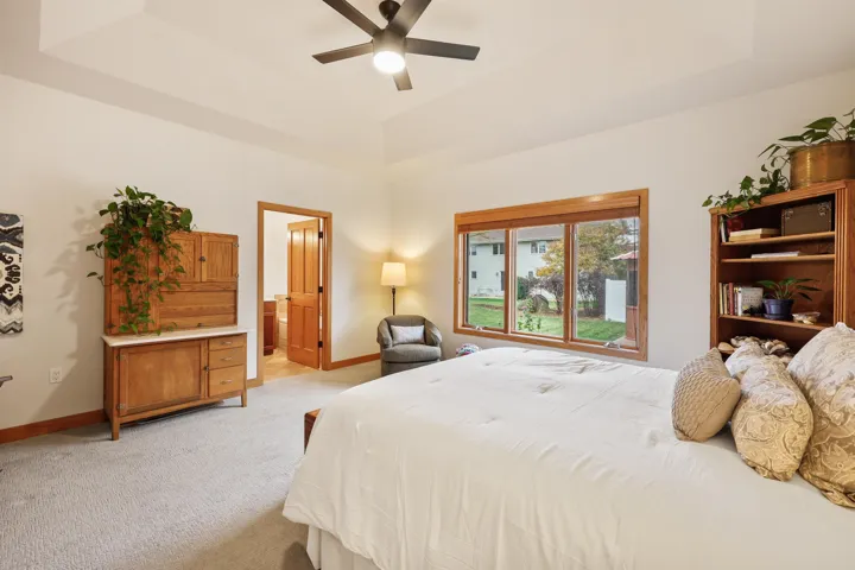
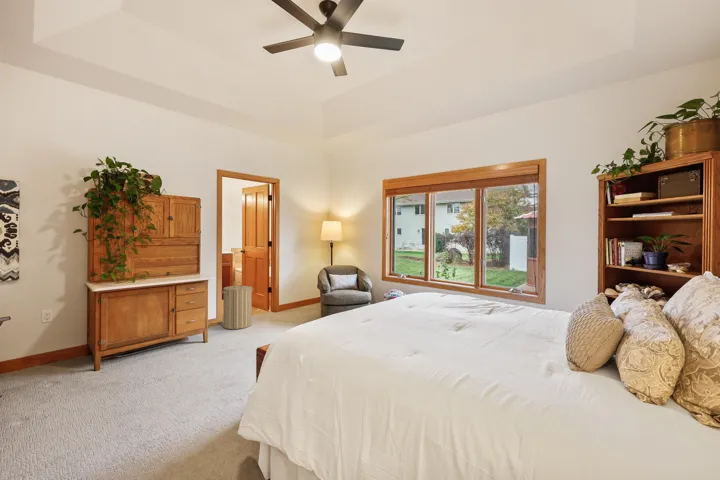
+ laundry hamper (237, 303)
